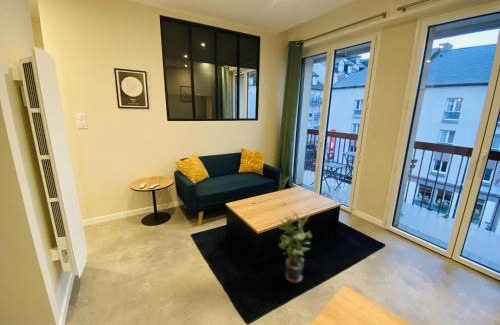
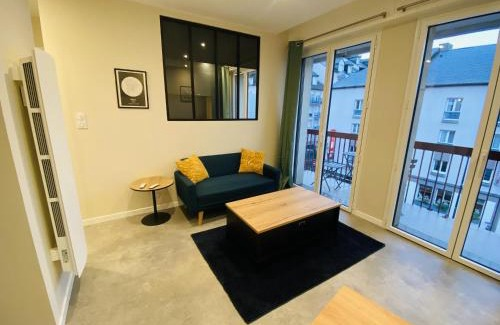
- potted plant (292, 246)
